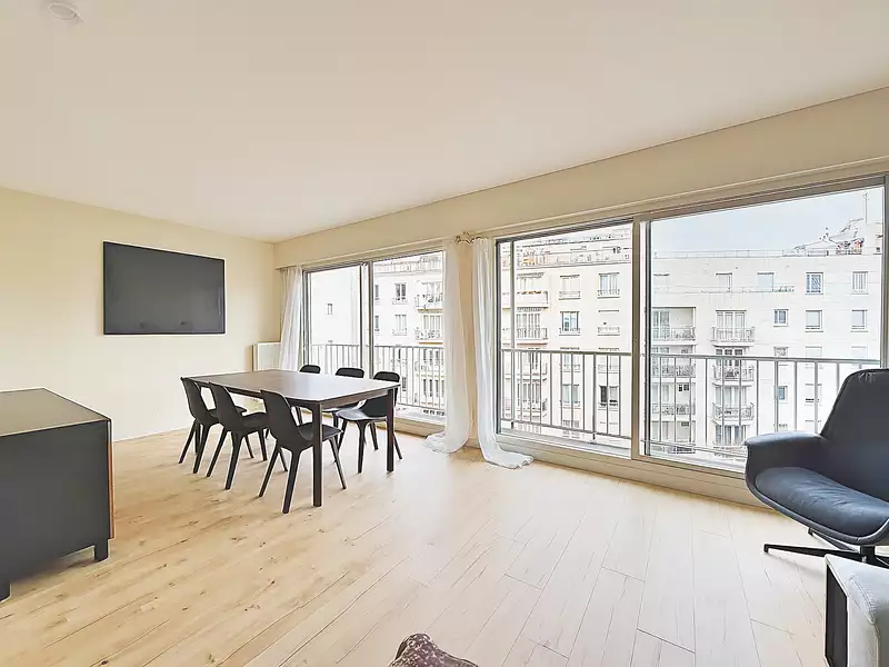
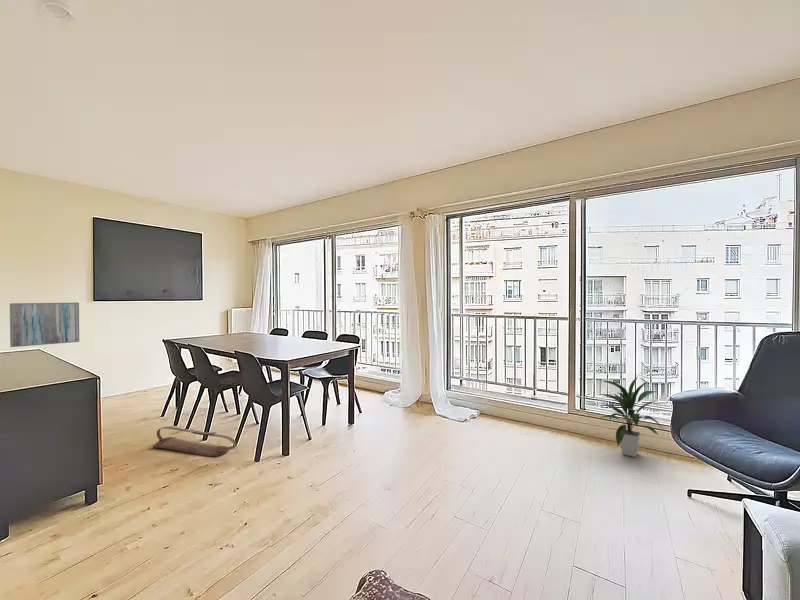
+ wall art (46, 323)
+ indoor plant (628, 414)
+ bag (192, 441)
